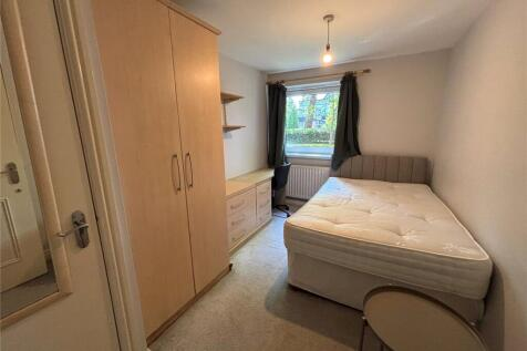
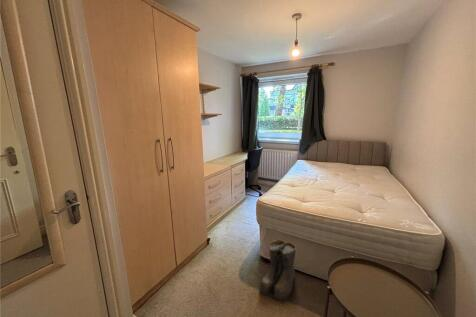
+ boots (278, 267)
